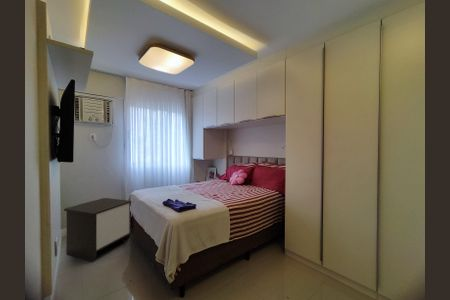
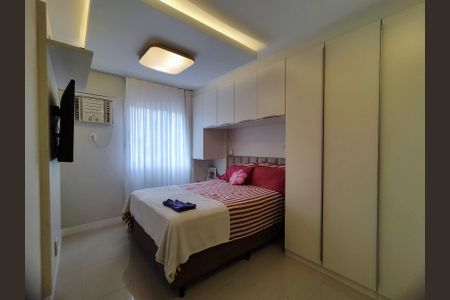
- nightstand (99, 225)
